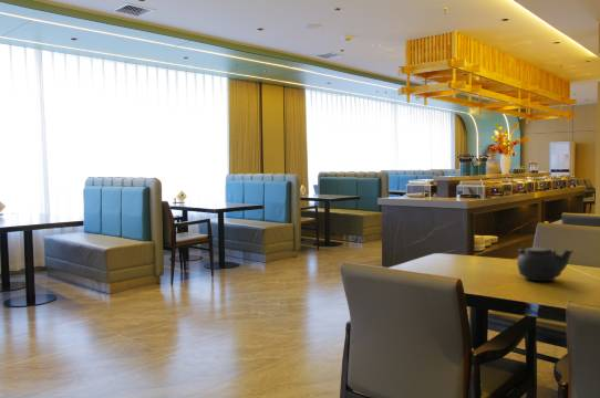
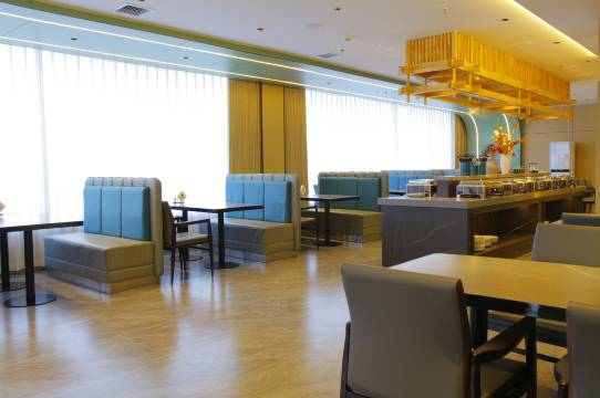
- teapot (544, 263)
